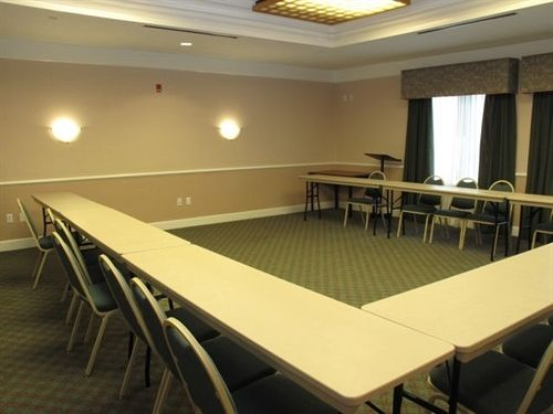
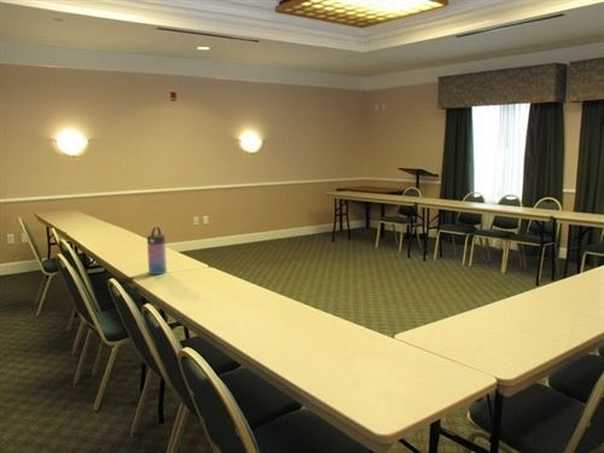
+ water bottle (156, 249)
